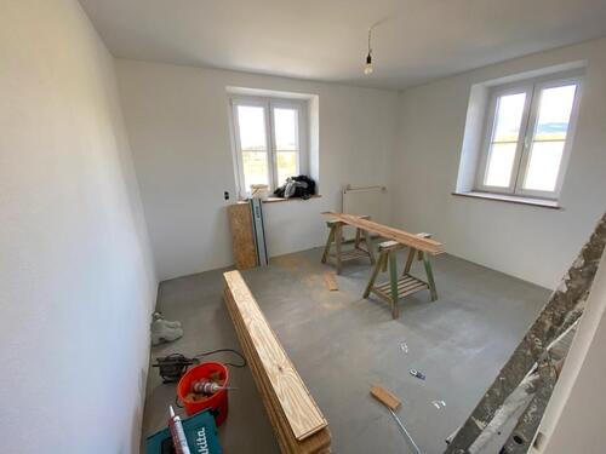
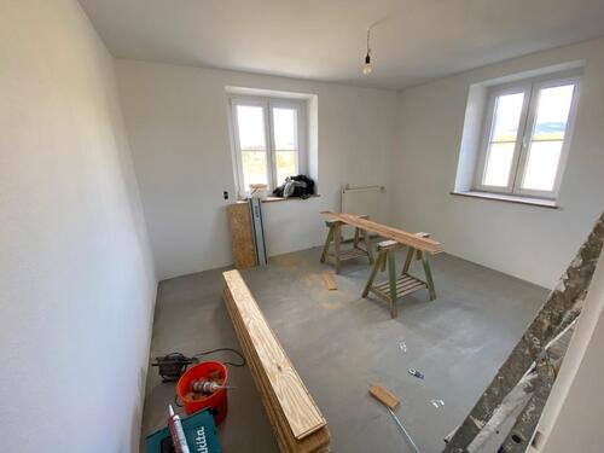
- boots (165, 324)
